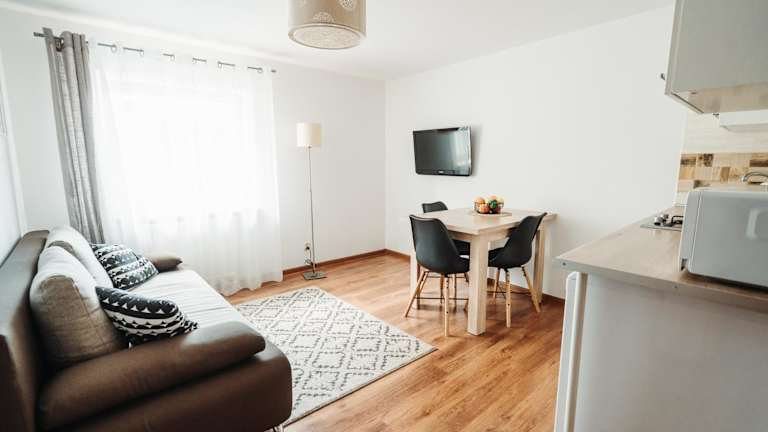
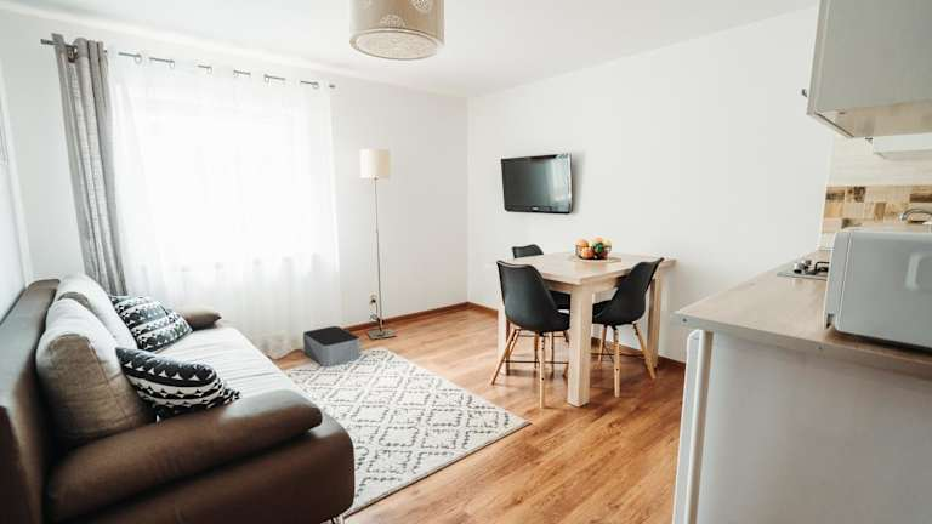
+ storage bin (330, 344)
